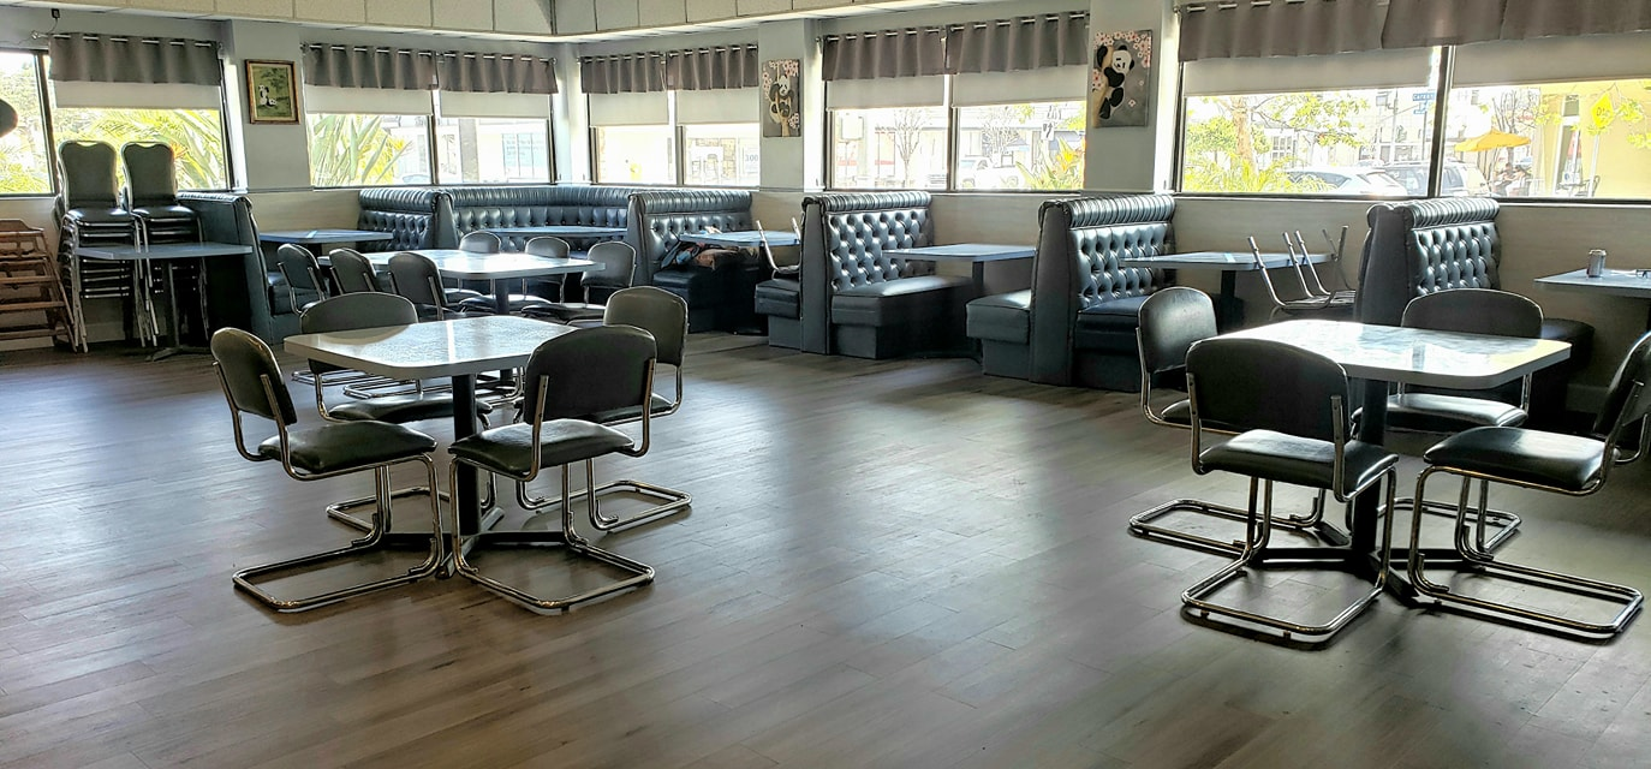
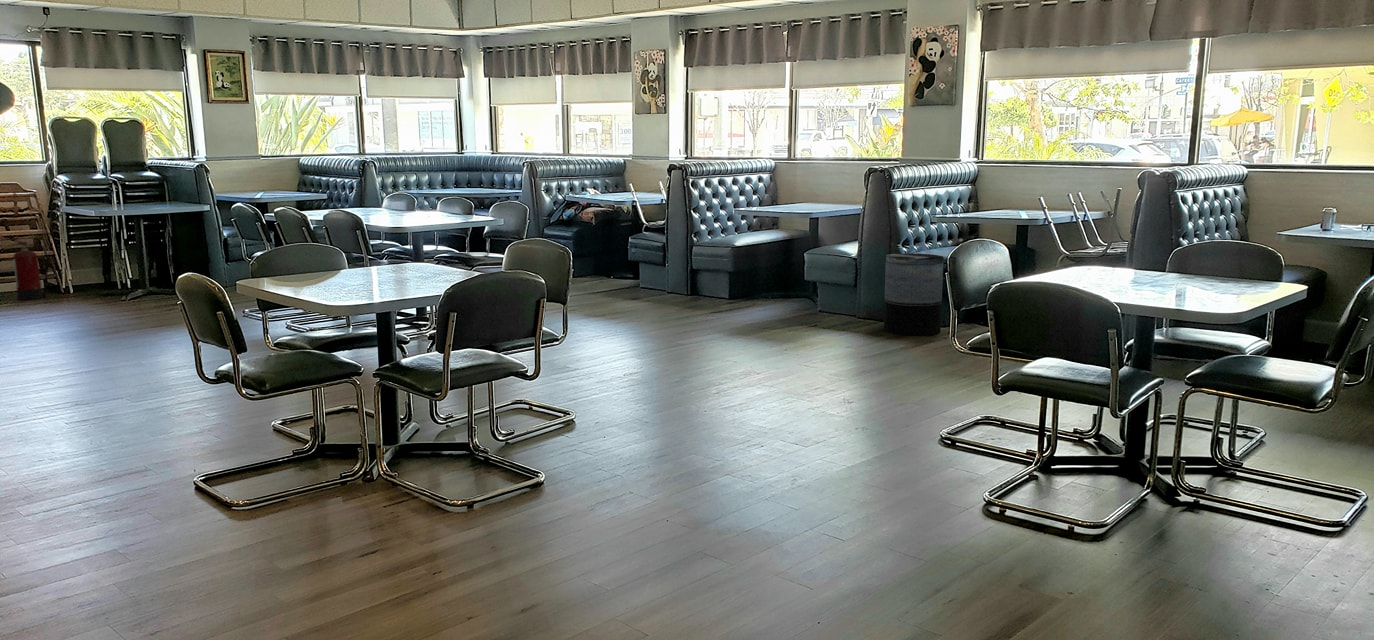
+ fire extinguisher (29, 268)
+ trash can (913, 293)
